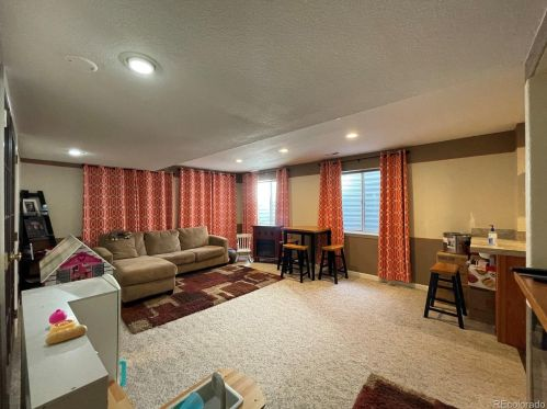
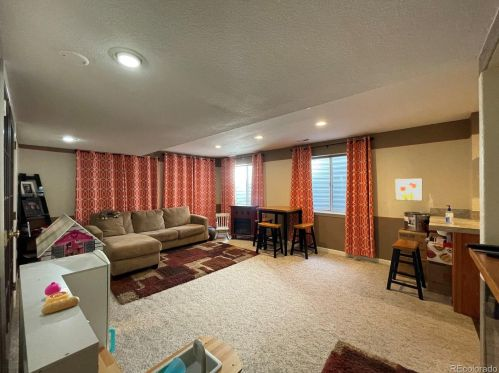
+ wall art (408, 189)
